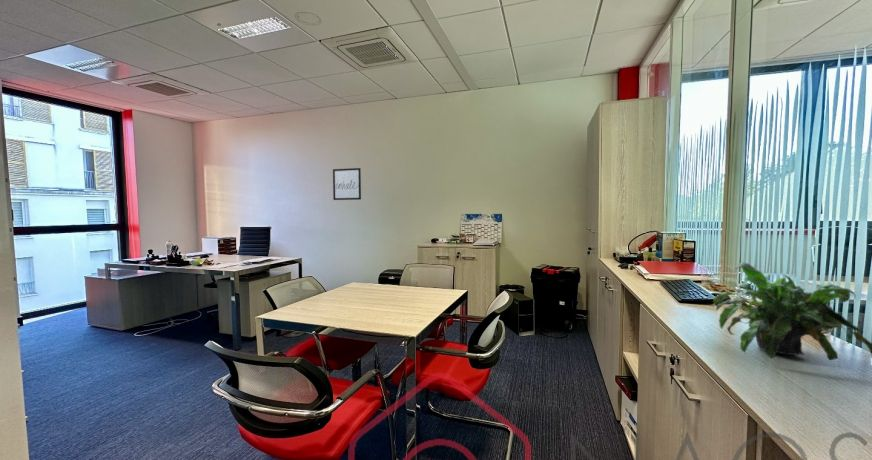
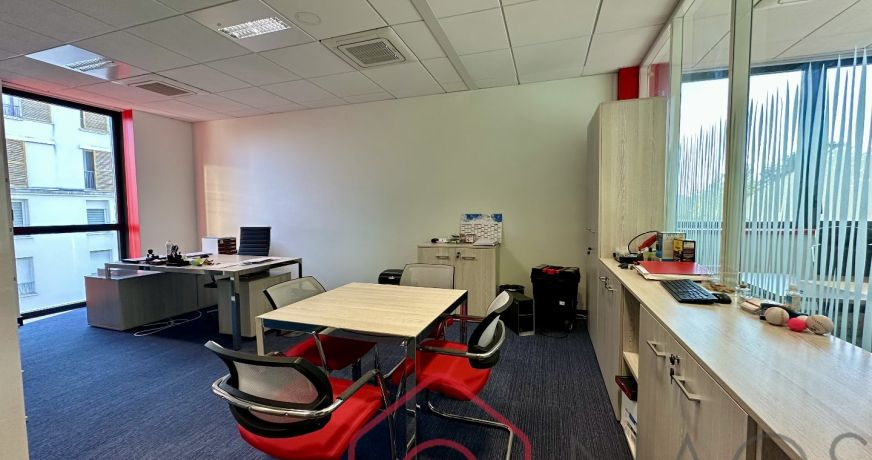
- wall art (346, 184)
- potted plant (772, 307)
